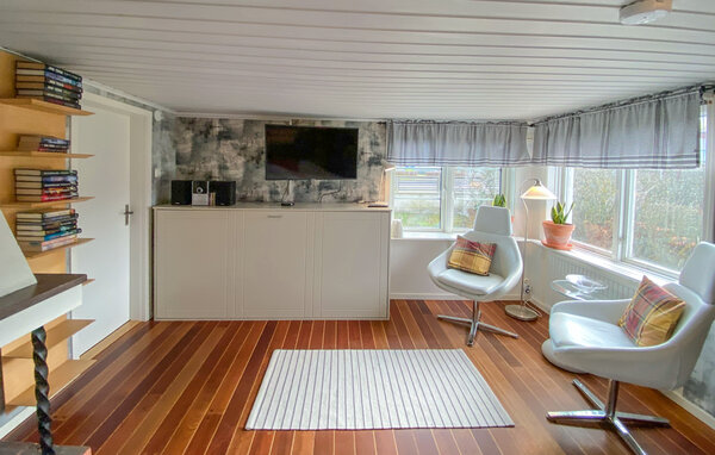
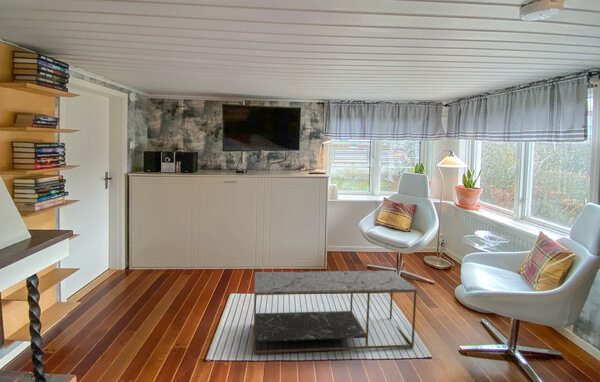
+ coffee table (330, 311)
